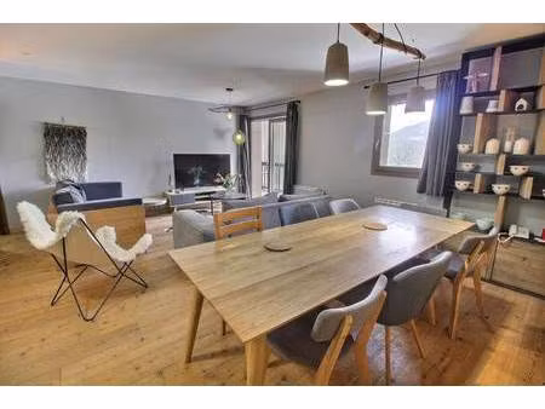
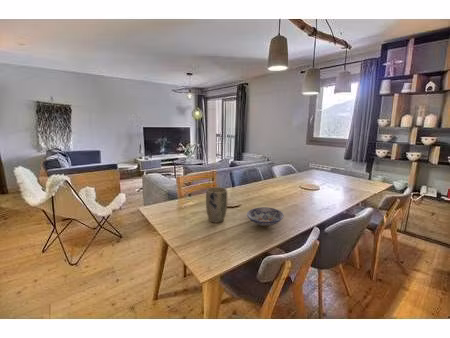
+ plant pot (216, 205)
+ bowl (264, 218)
